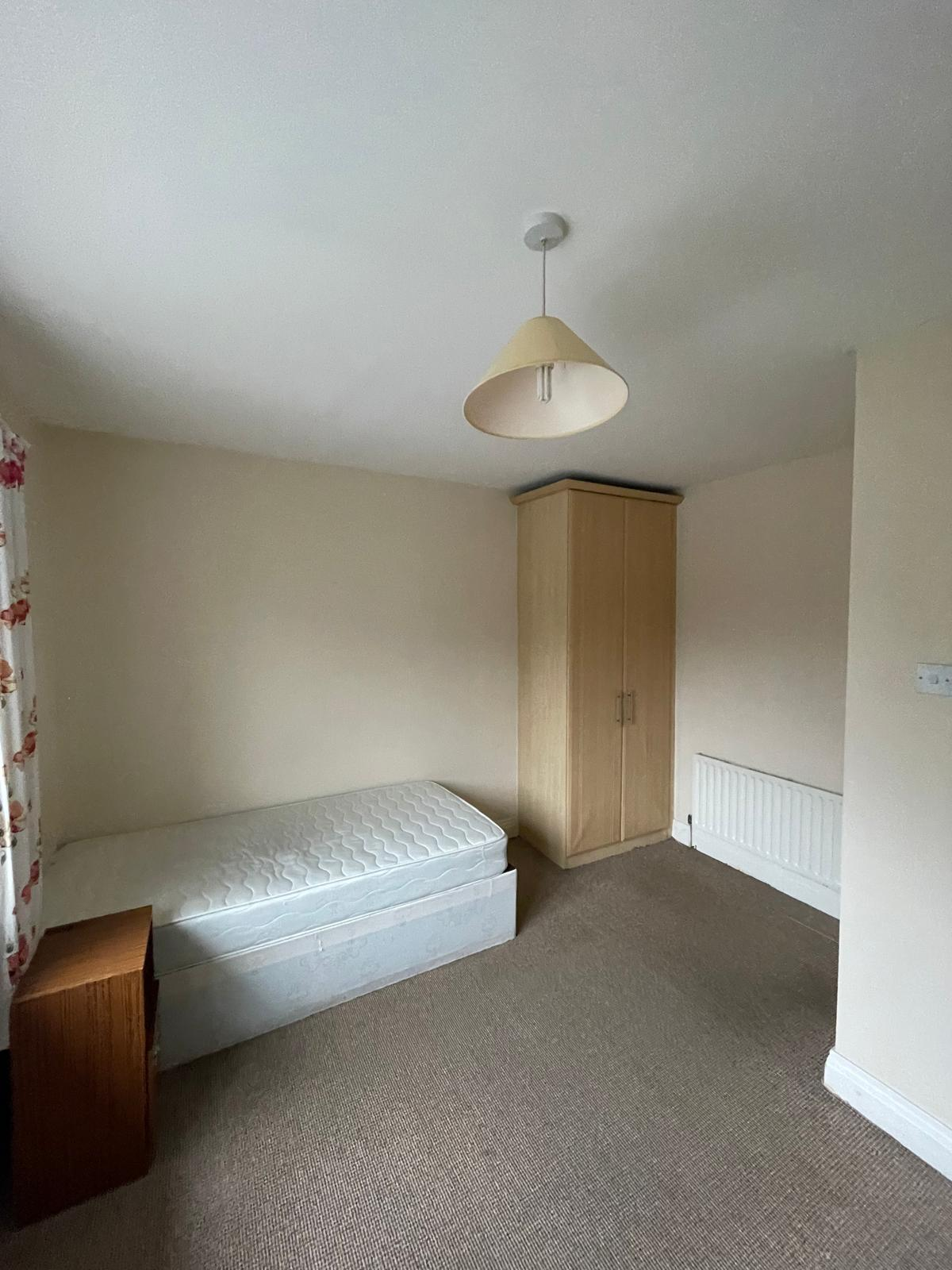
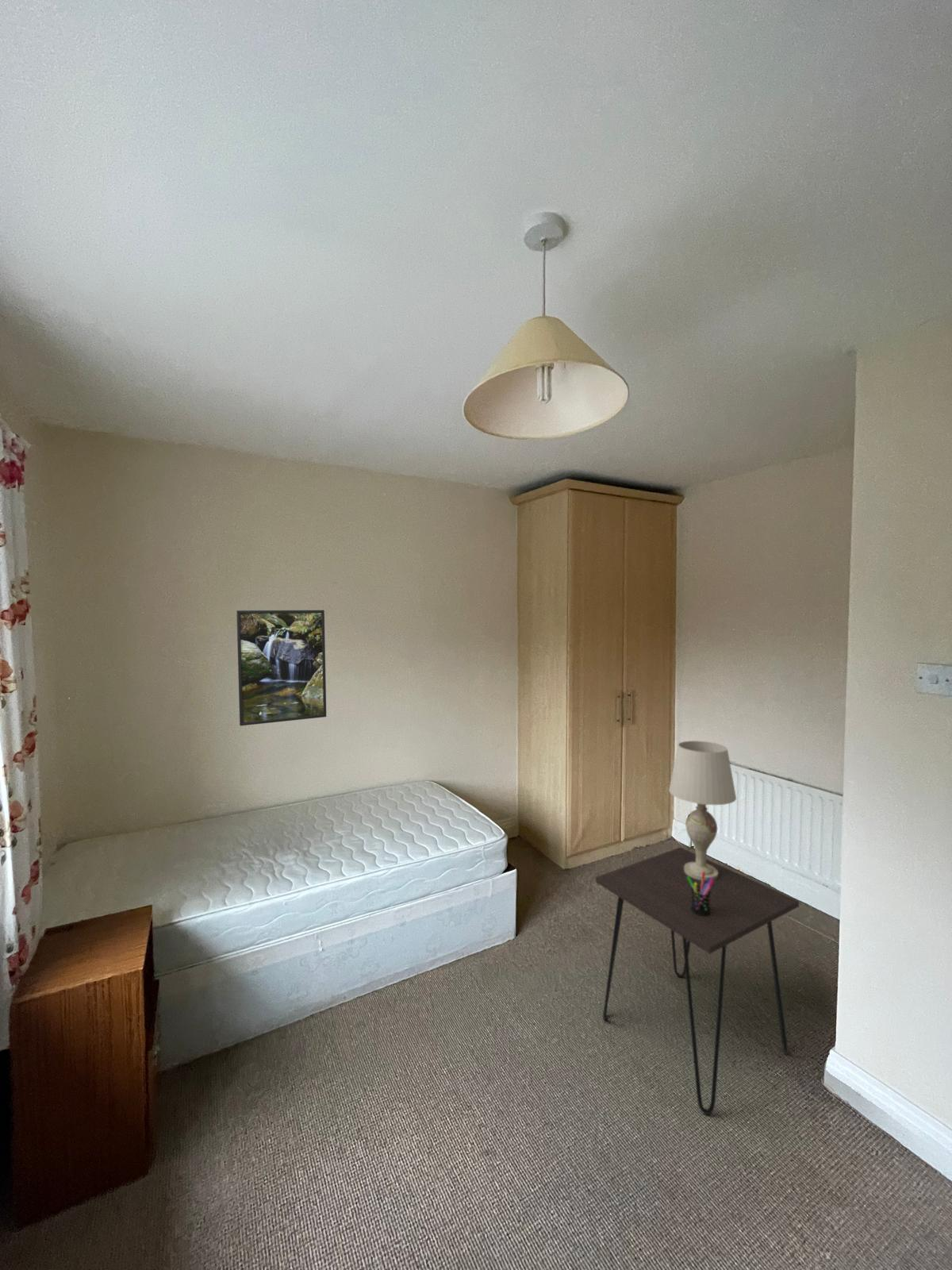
+ pen holder (699, 891)
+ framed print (283, 665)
+ table lamp (701, 809)
+ desk (688, 961)
